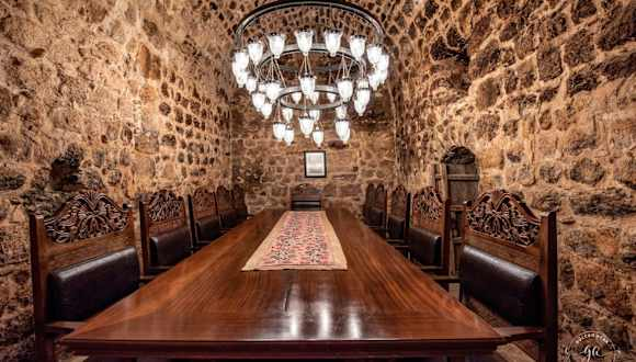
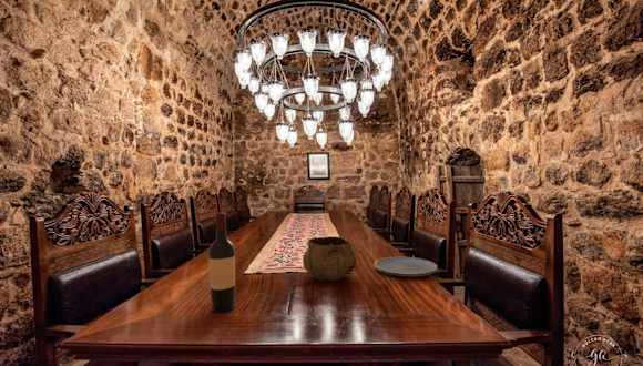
+ decorative bowl (329, 258)
+ wine bottle (222, 260)
+ plate (405, 266)
